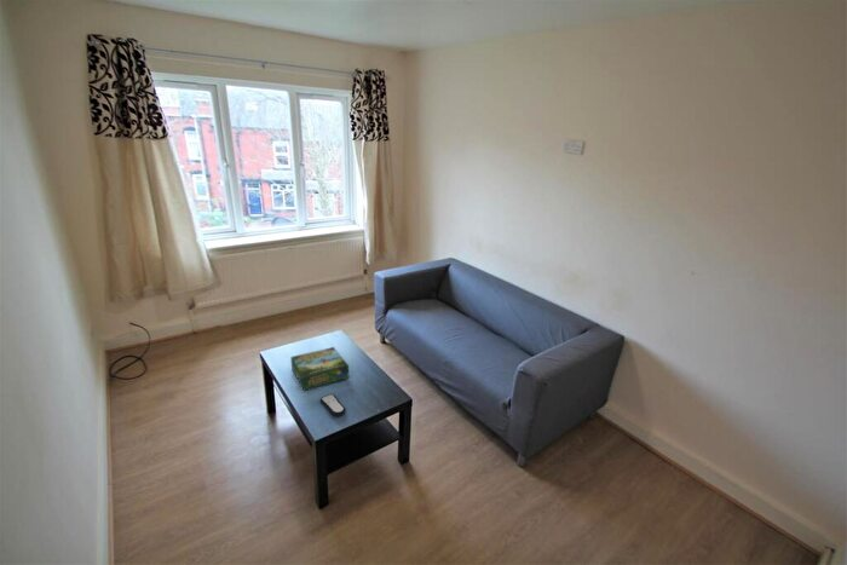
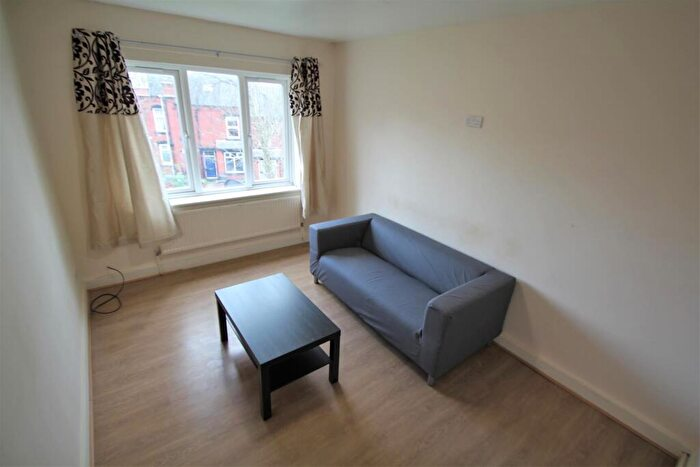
- board game (319, 367)
- remote control (333, 404)
